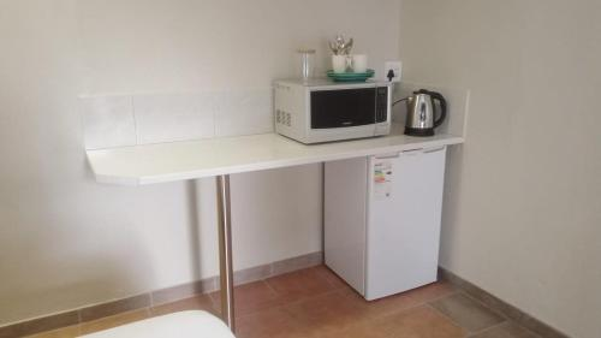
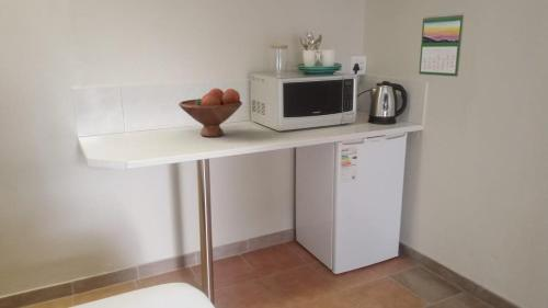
+ calendar (439, 45)
+ fruit bowl (210, 112)
